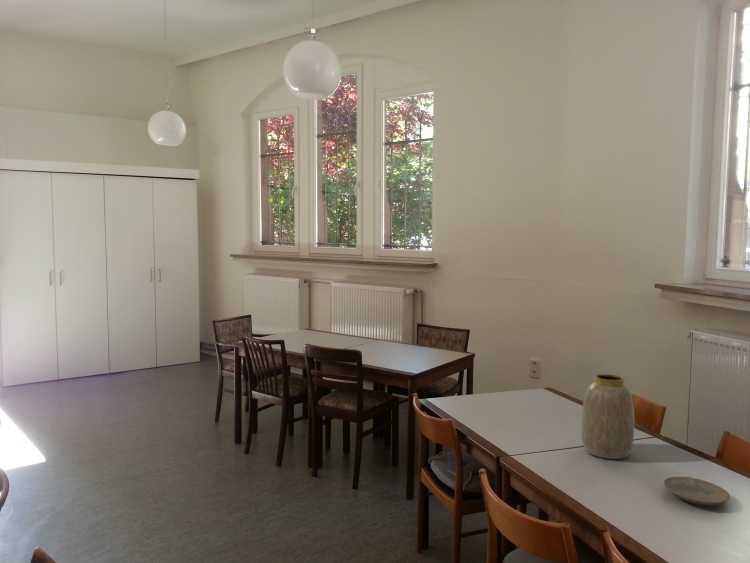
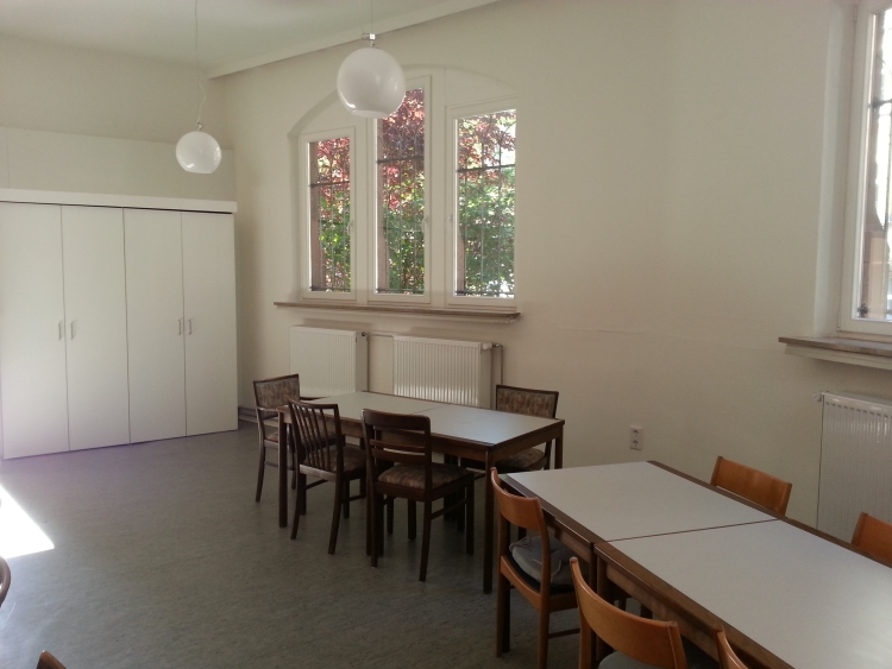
- vase (607, 414)
- plate (695, 493)
